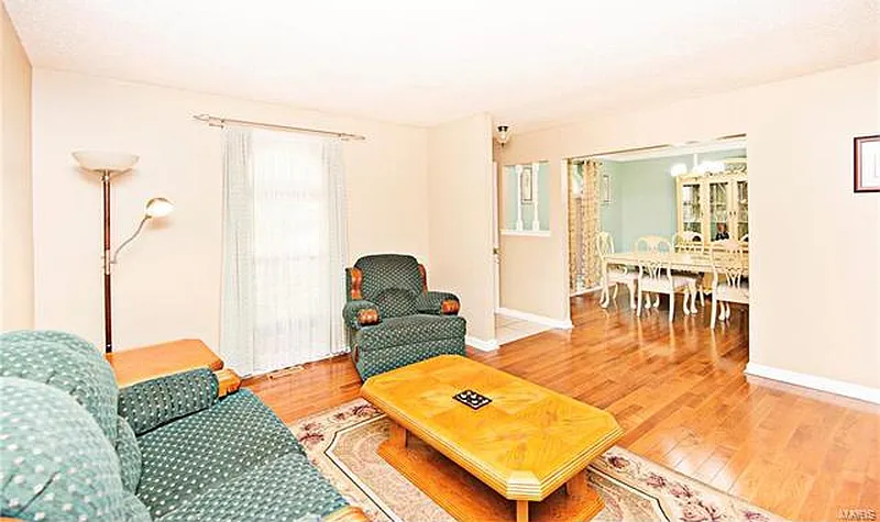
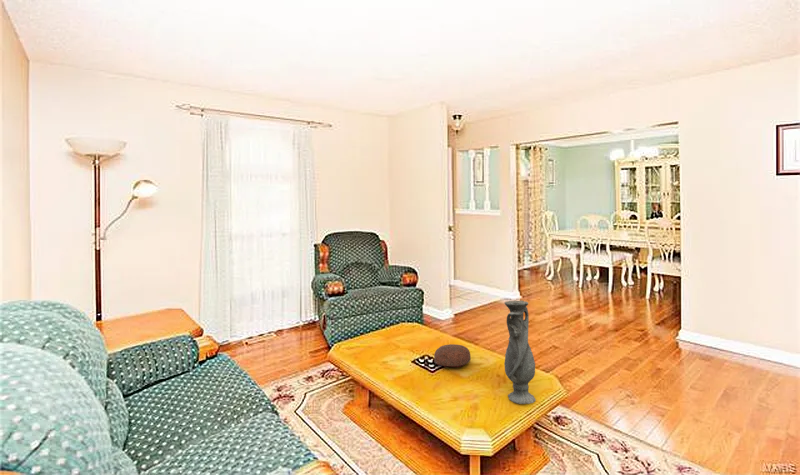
+ vase (519, 350)
+ decorative bowl (452, 354)
